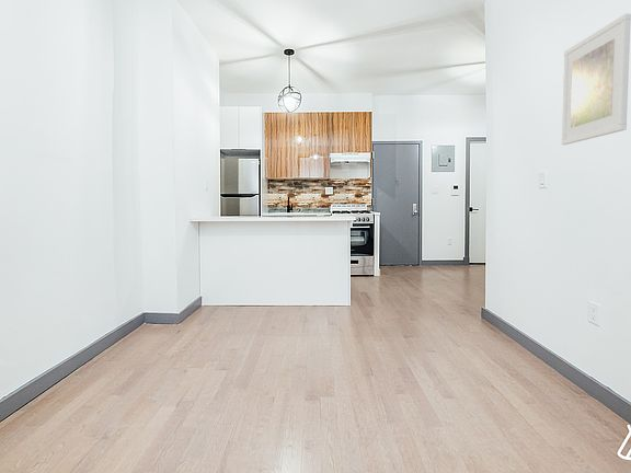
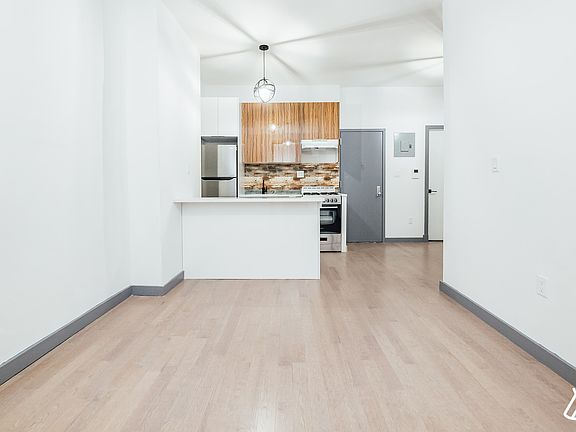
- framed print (592, 86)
